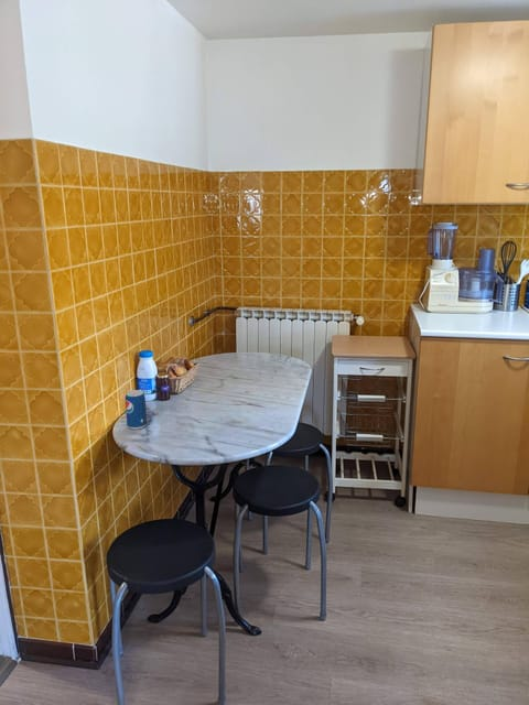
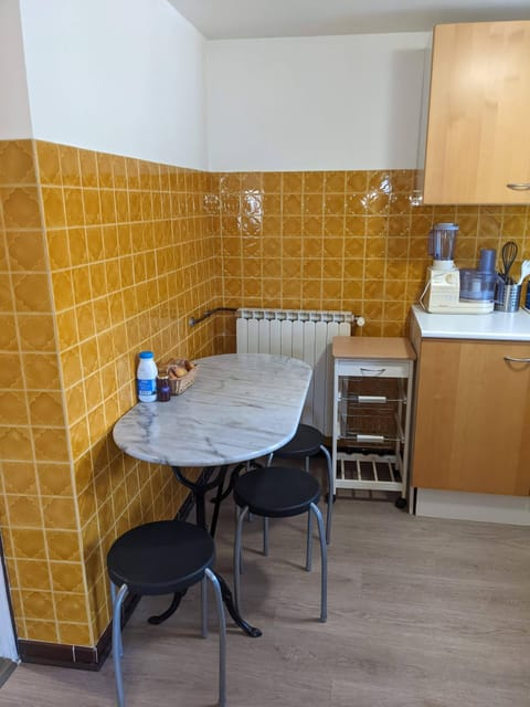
- beverage can (136, 409)
